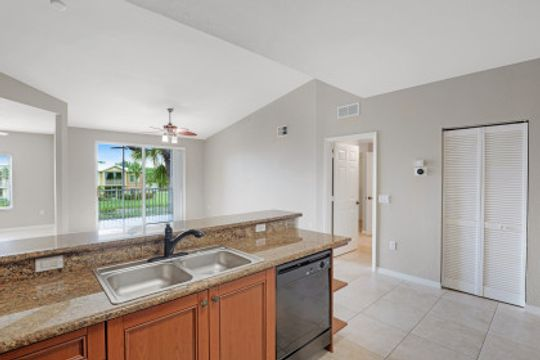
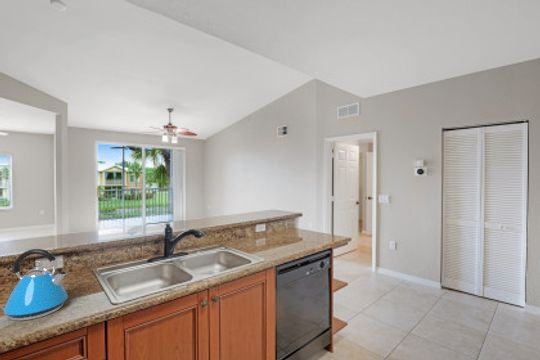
+ kettle (35, 279)
